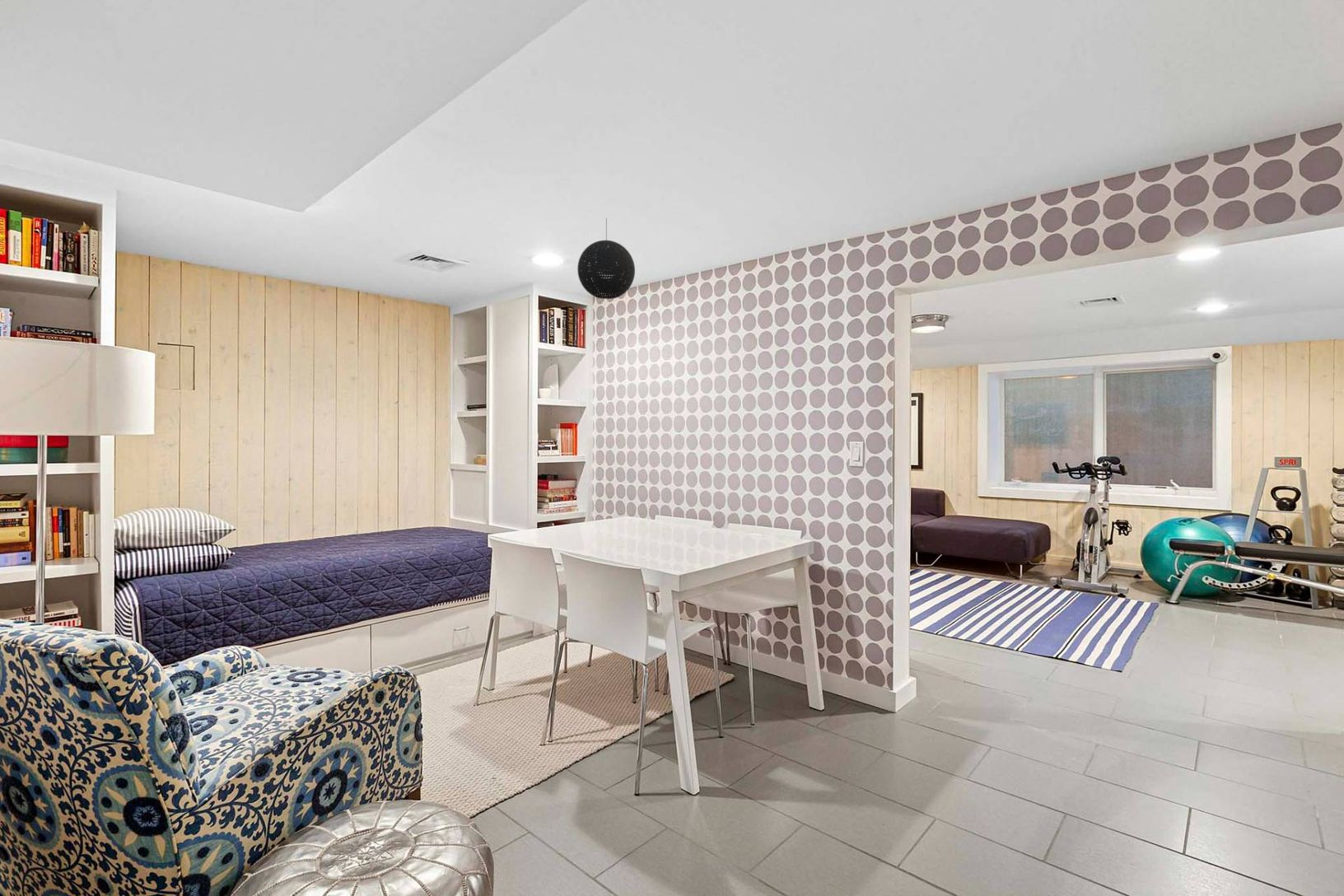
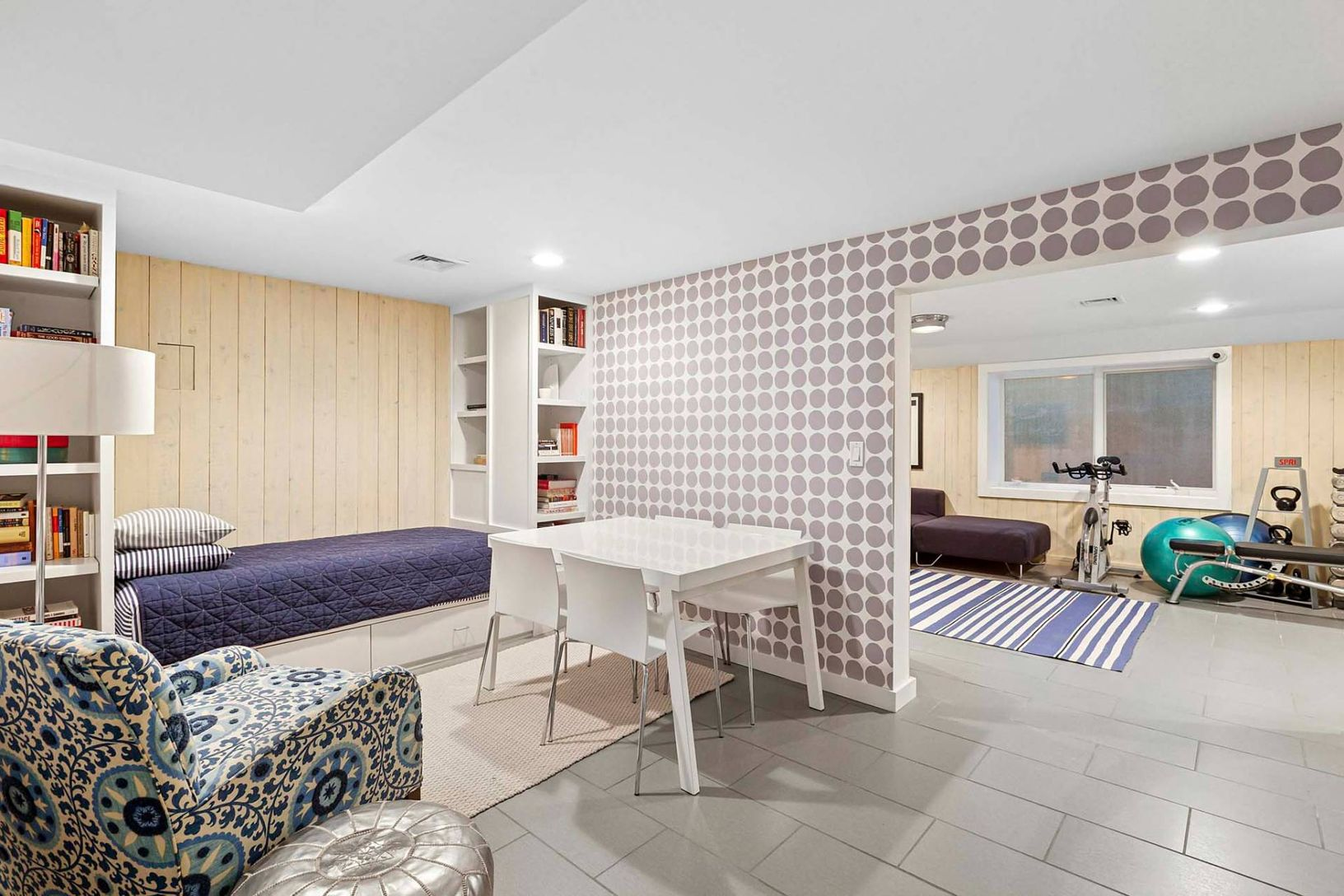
- pendant light (606, 257)
